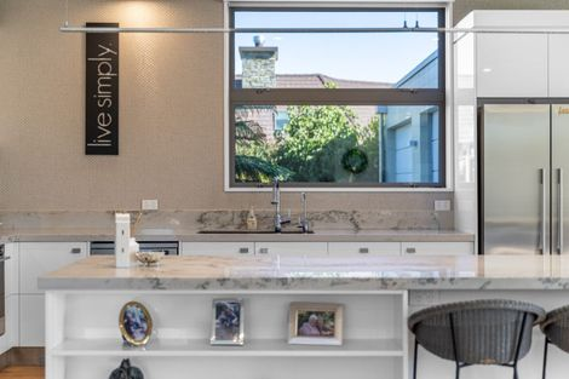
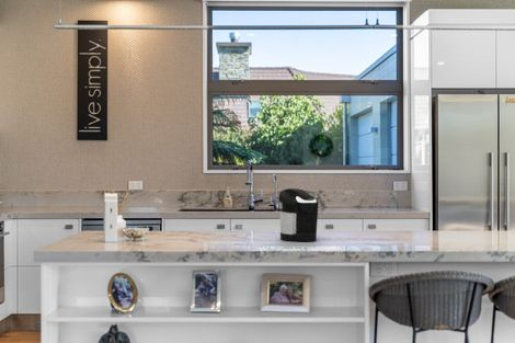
+ coffee maker (299, 214)
